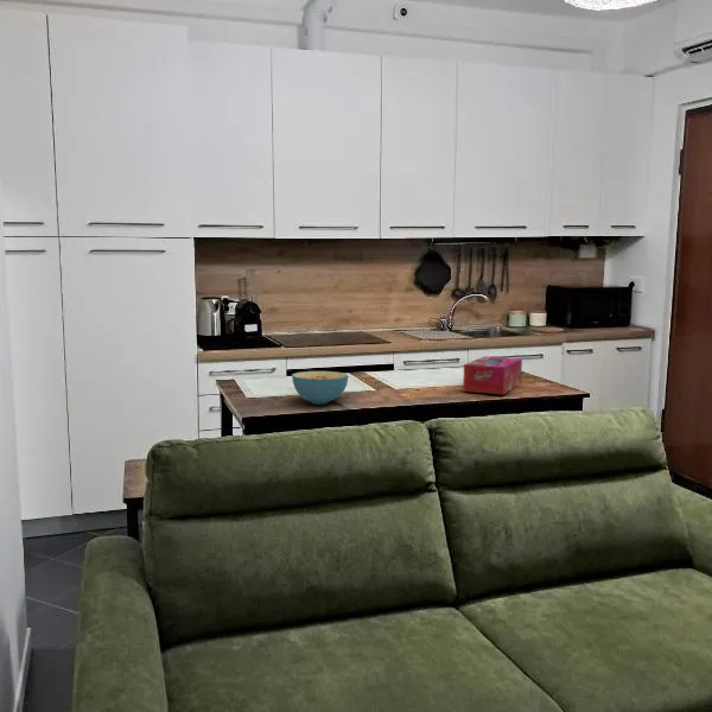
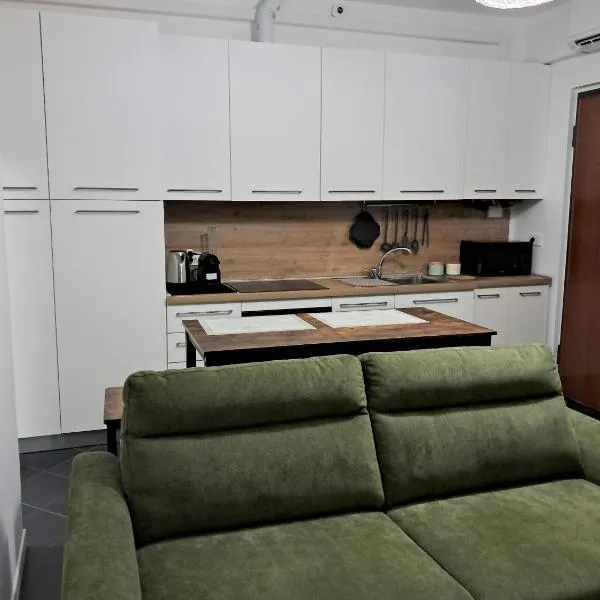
- tissue box (492, 374)
- cereal bowl (319, 388)
